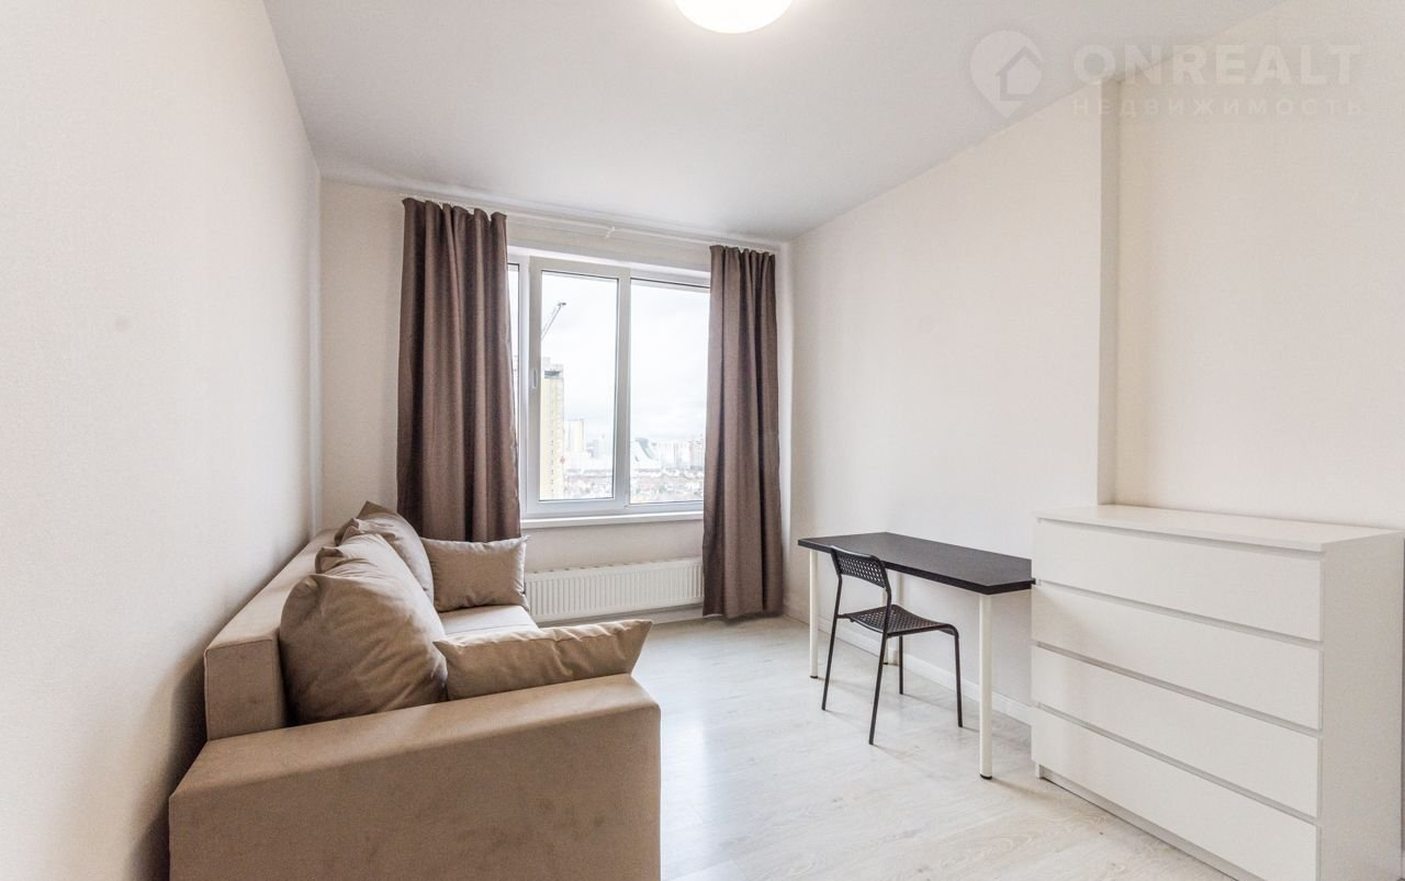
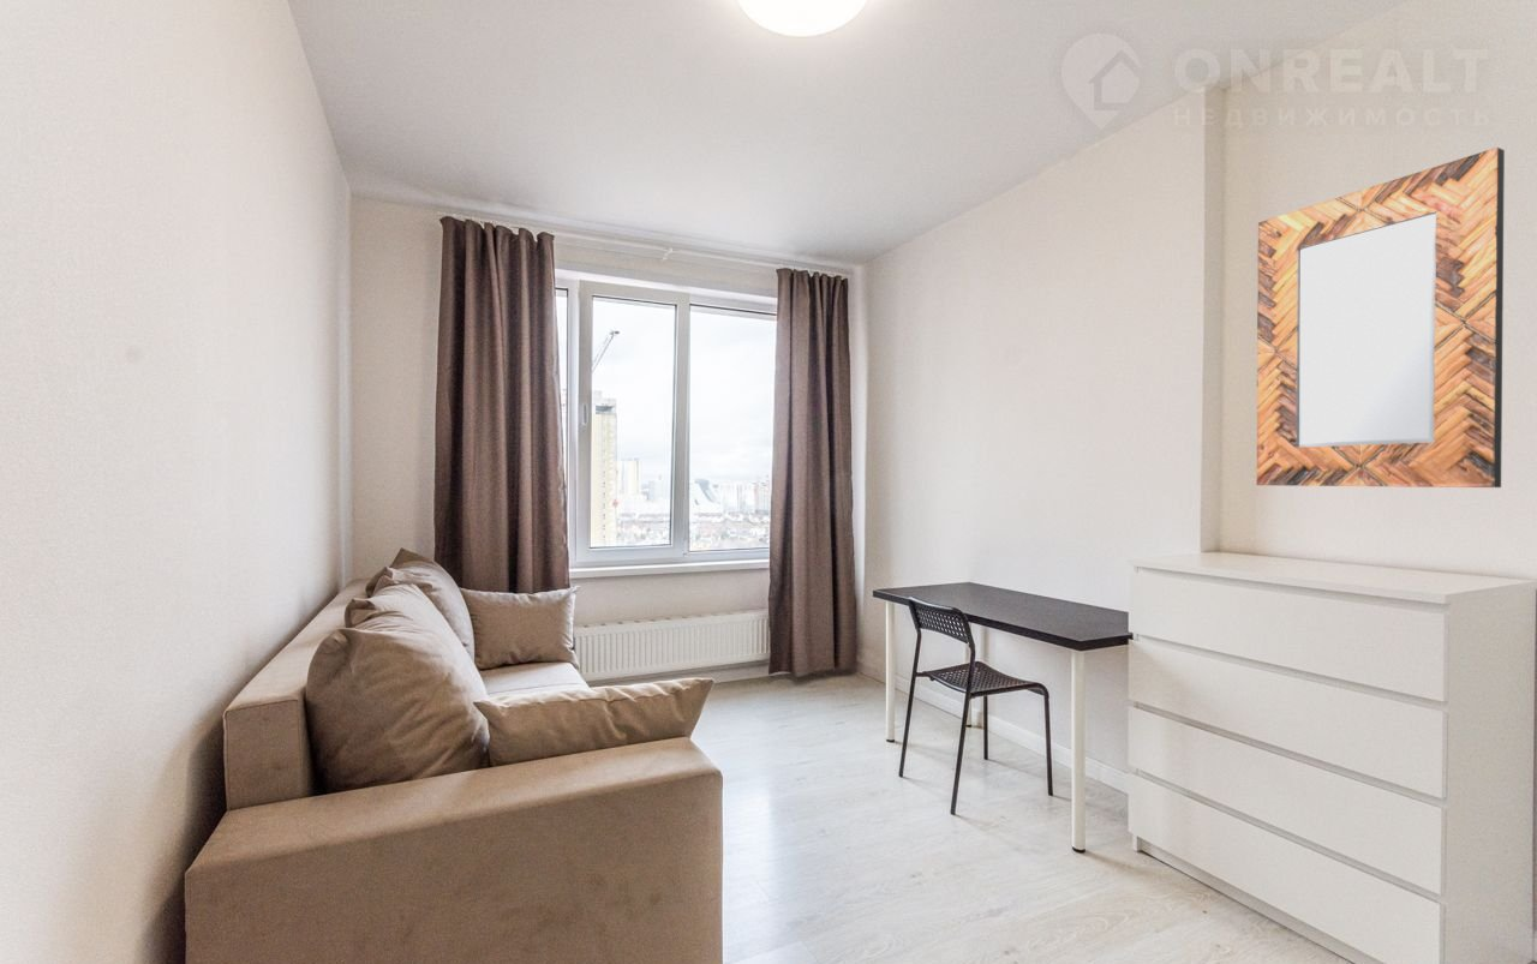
+ home mirror (1364, 339)
